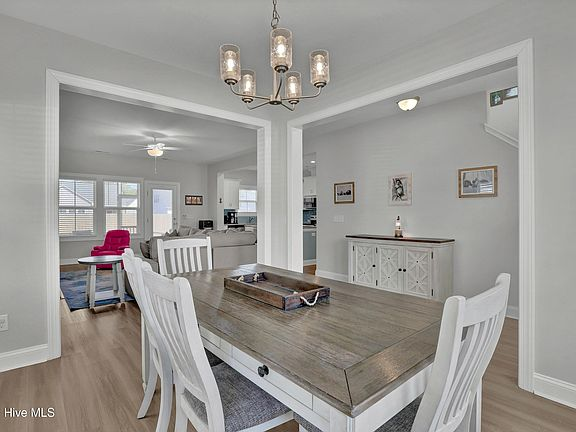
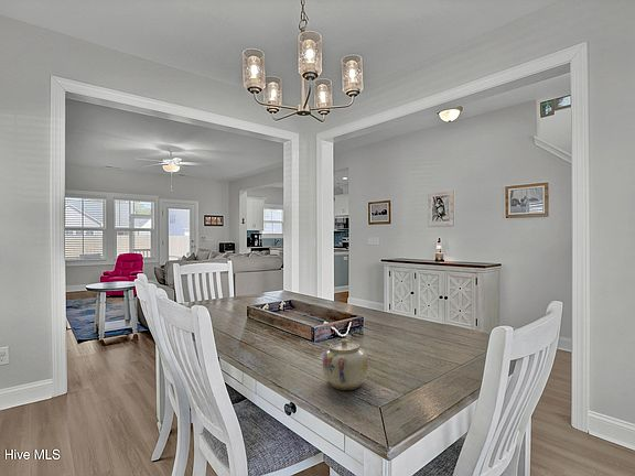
+ teapot (344, 360)
